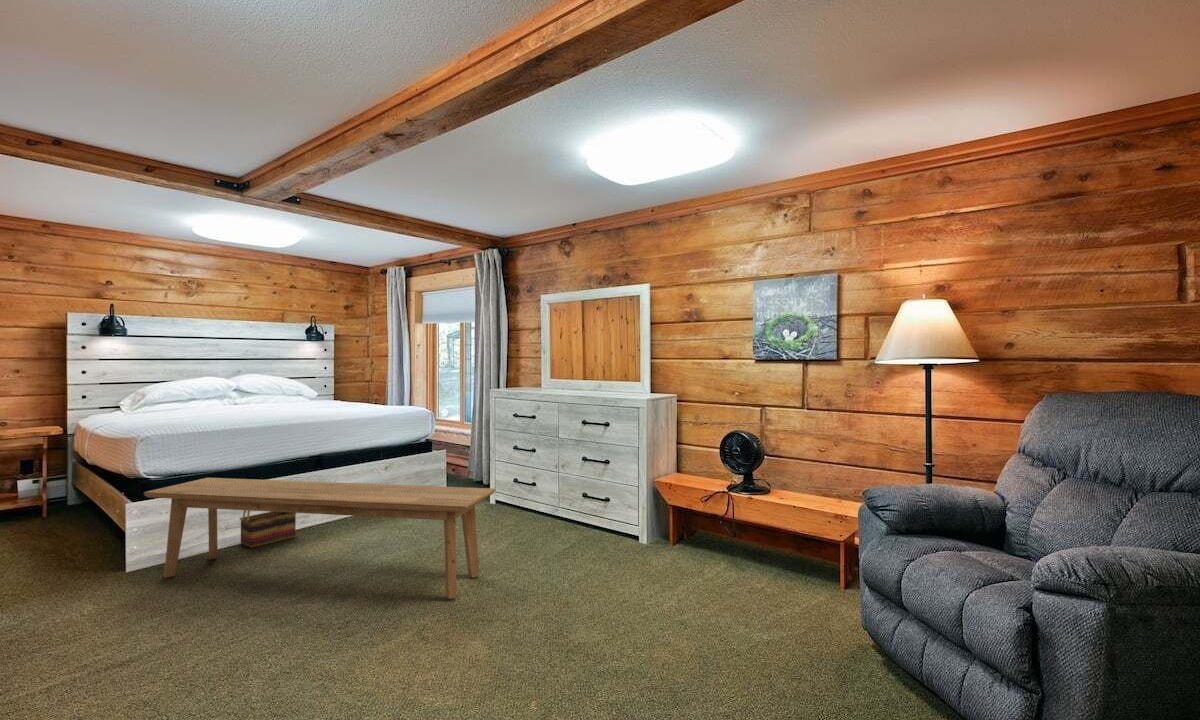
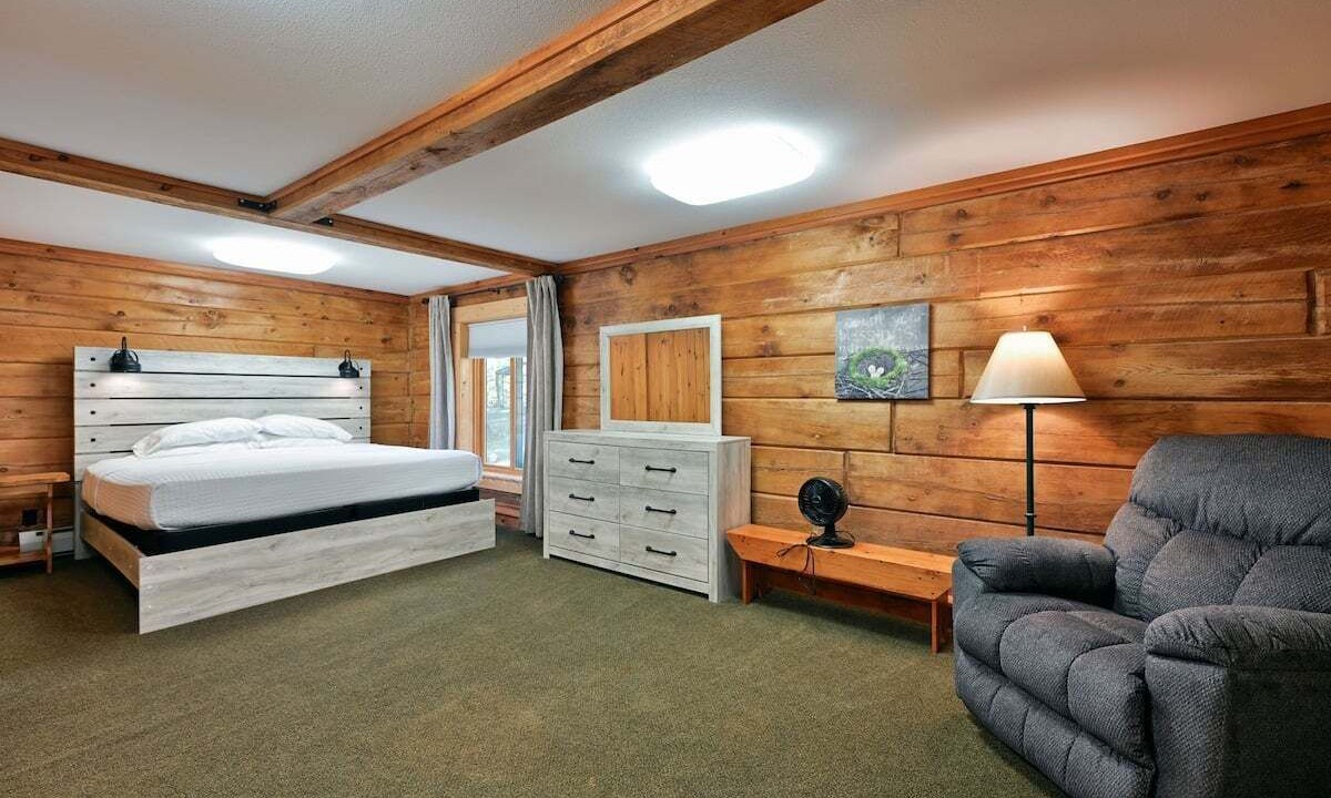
- bench (321, 513)
- basket (268, 512)
